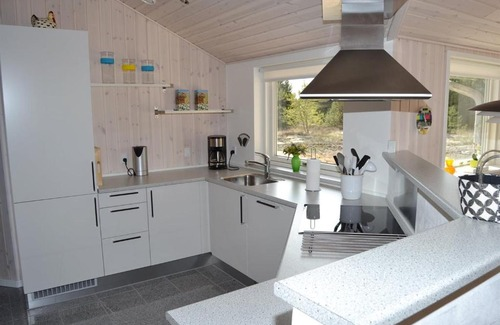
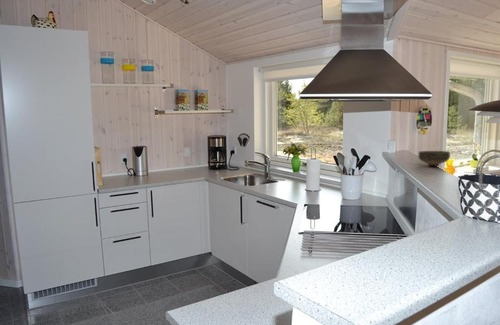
+ bowl (433, 158)
